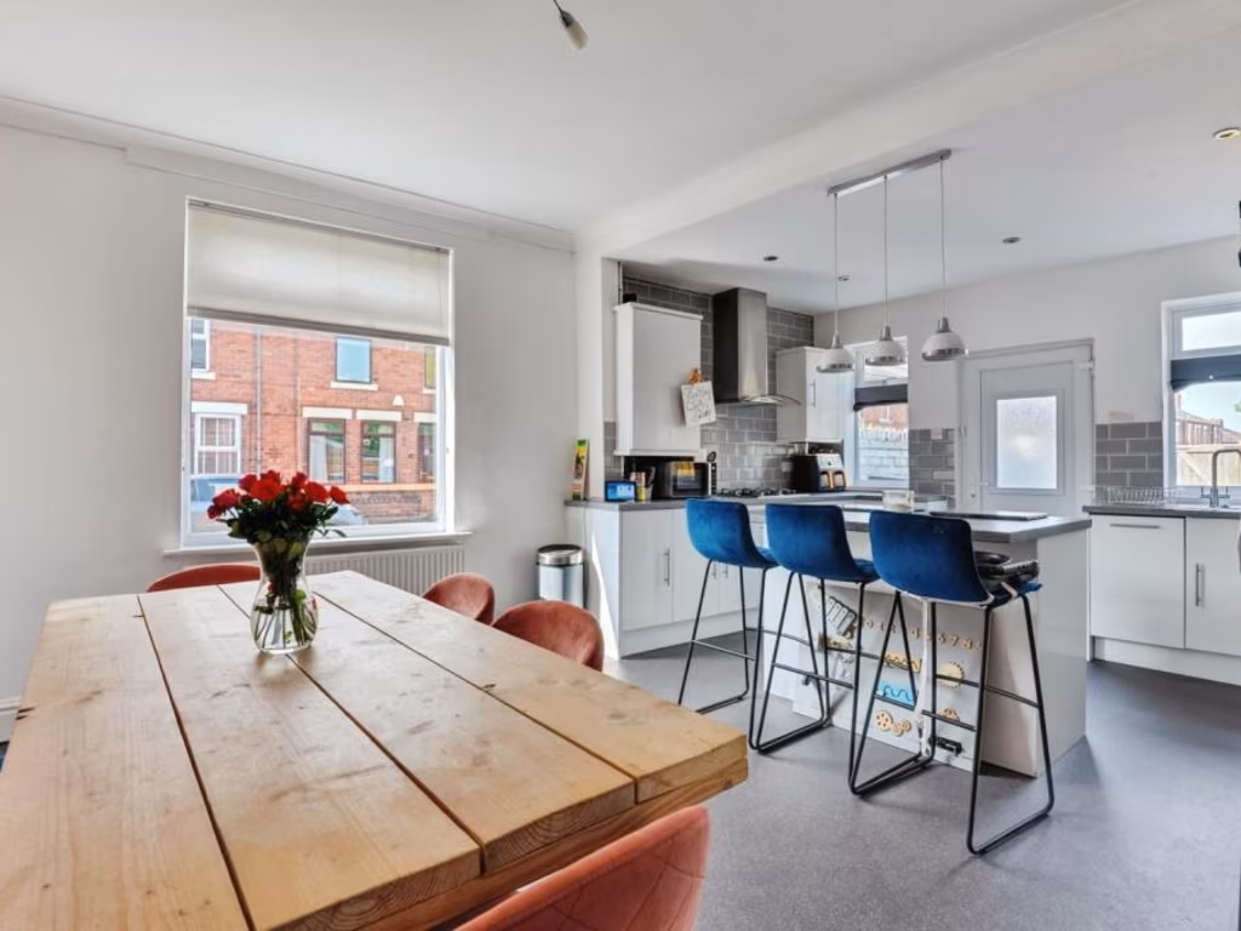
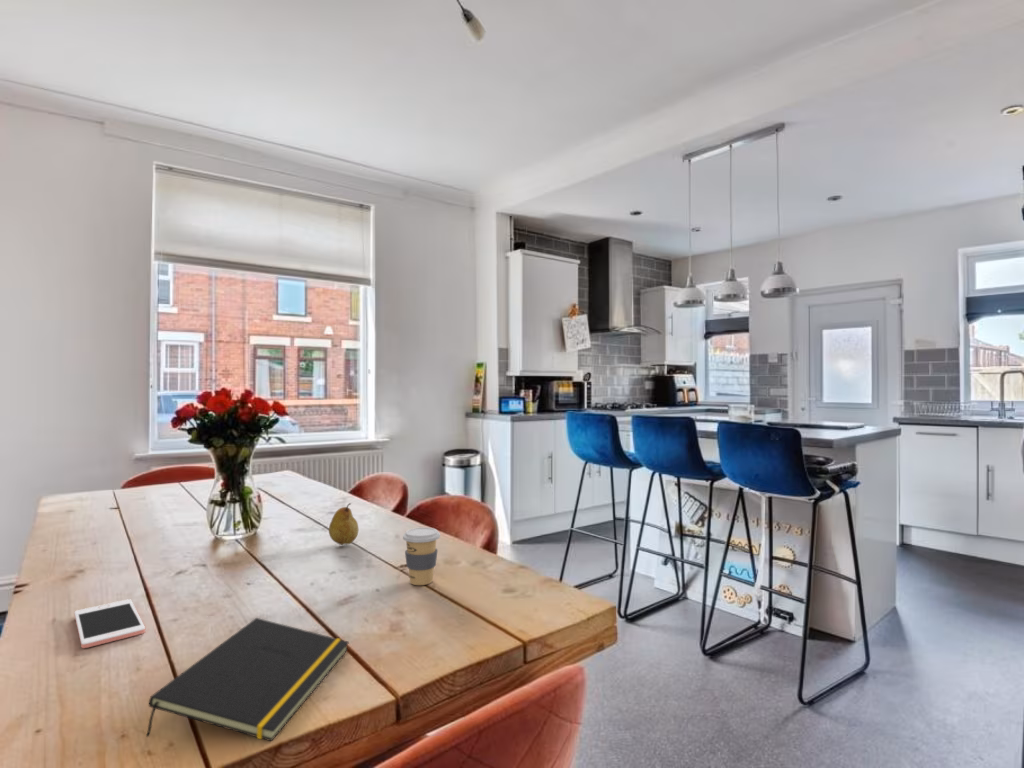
+ coffee cup (421, 556)
+ cell phone (108, 621)
+ notepad (262, 669)
+ fruit (343, 523)
